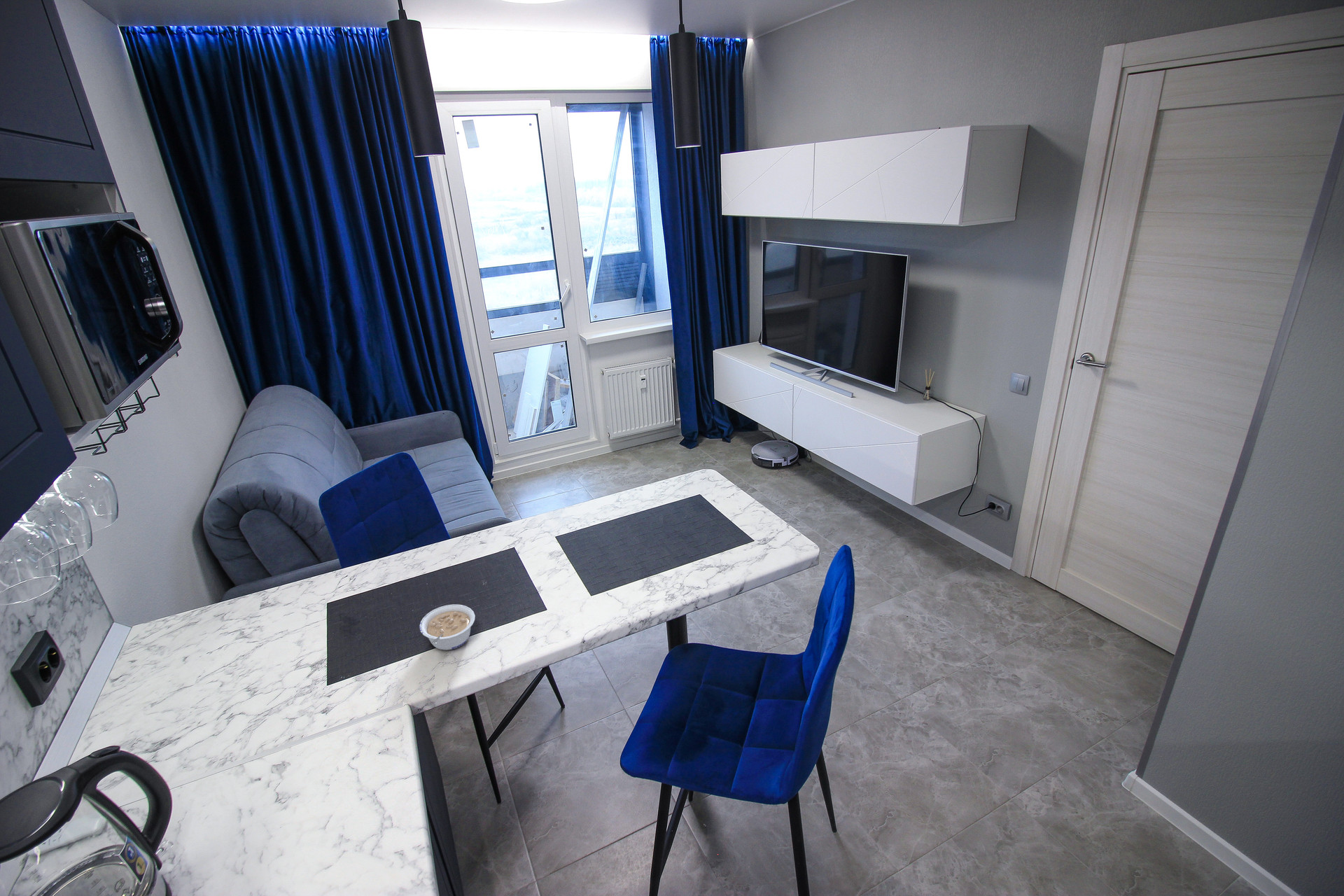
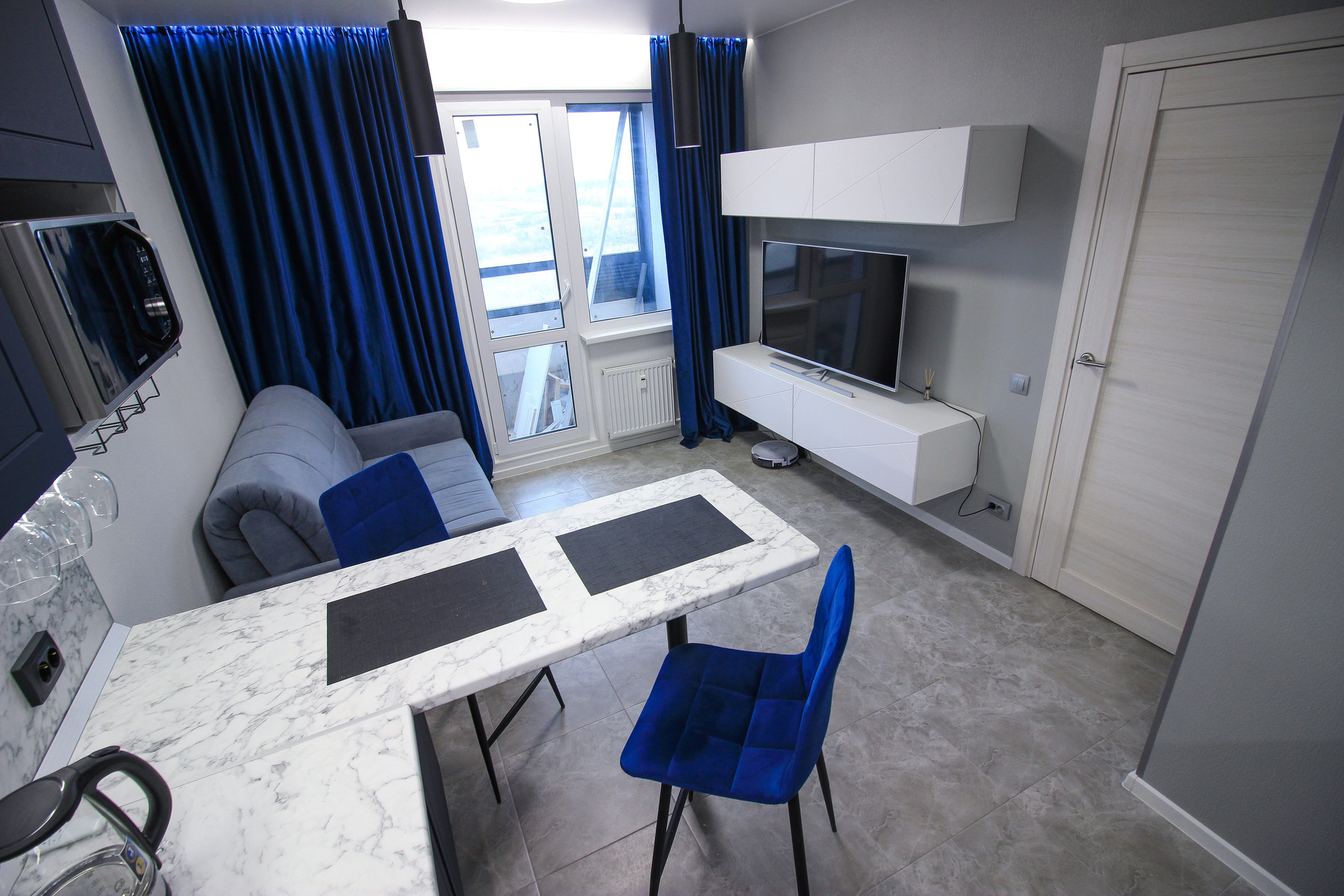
- legume (449, 629)
